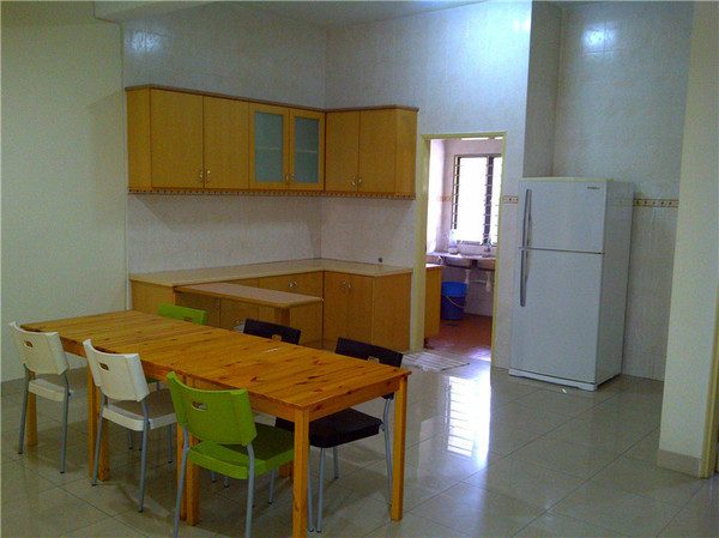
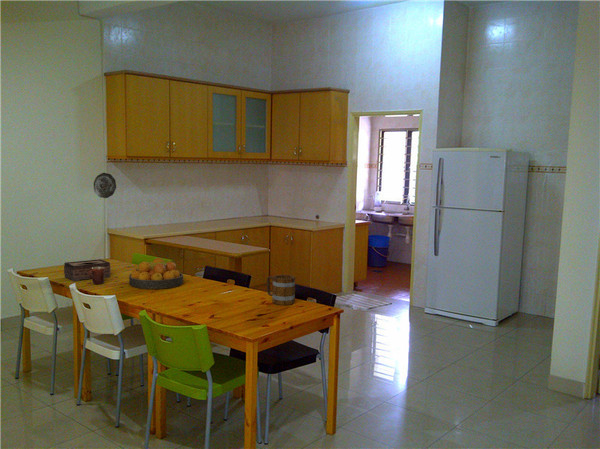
+ mug (96, 276)
+ tissue box (87, 269)
+ mug (279, 288)
+ decorative plate (104, 185)
+ fruit bowl (156, 271)
